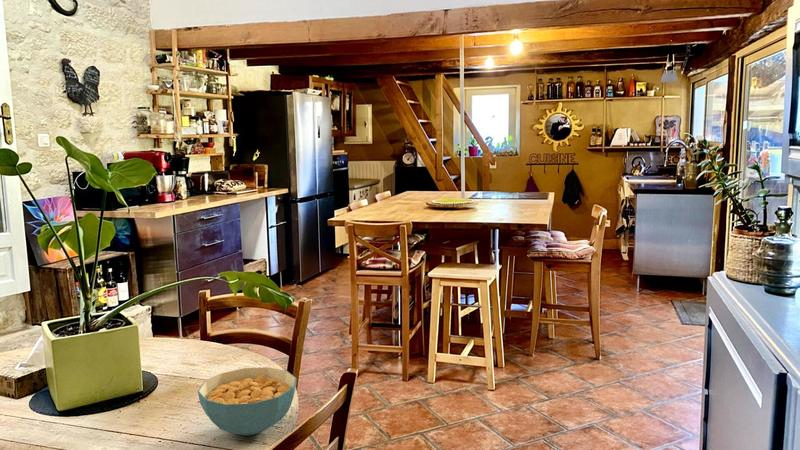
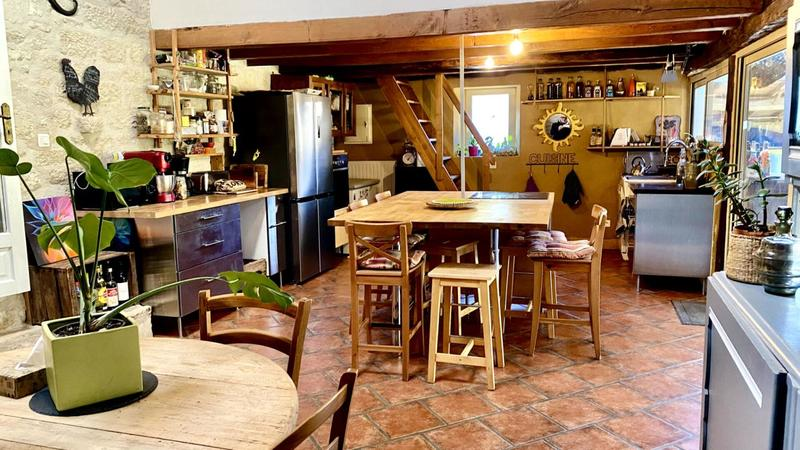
- cereal bowl (249, 406)
